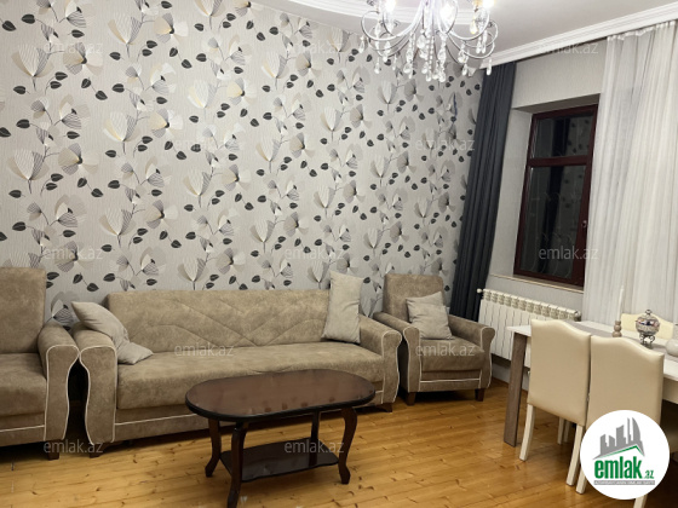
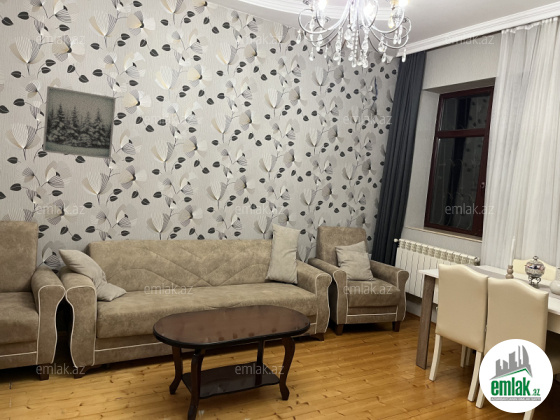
+ wall art (80, 124)
